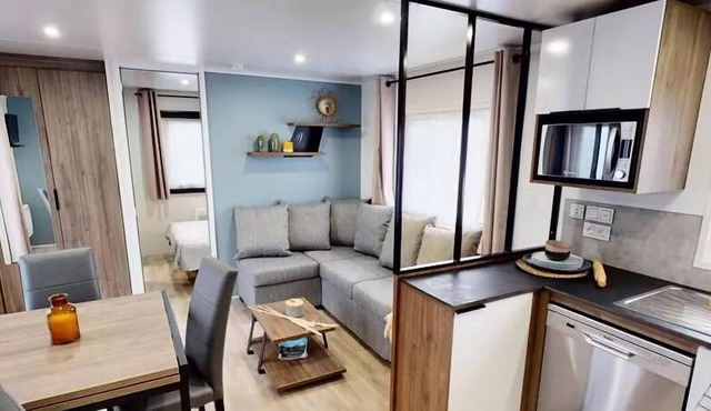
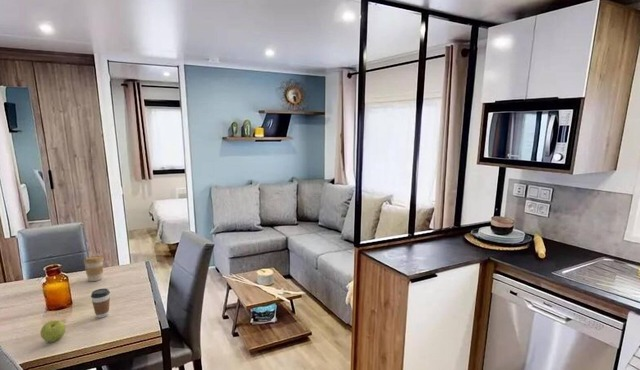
+ coffee cup (94, 267)
+ coffee cup (101, 303)
+ apple (53, 331)
